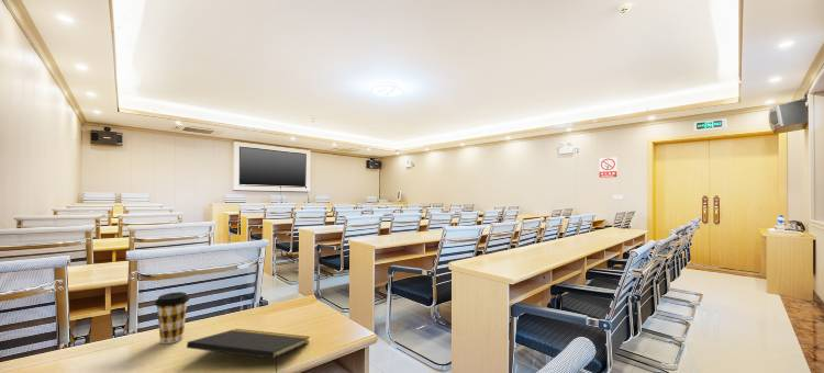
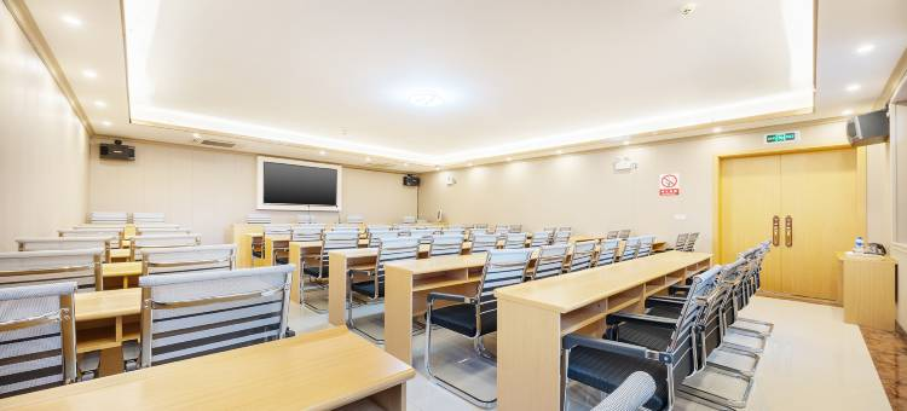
- coffee cup (171, 317)
- notepad (252, 341)
